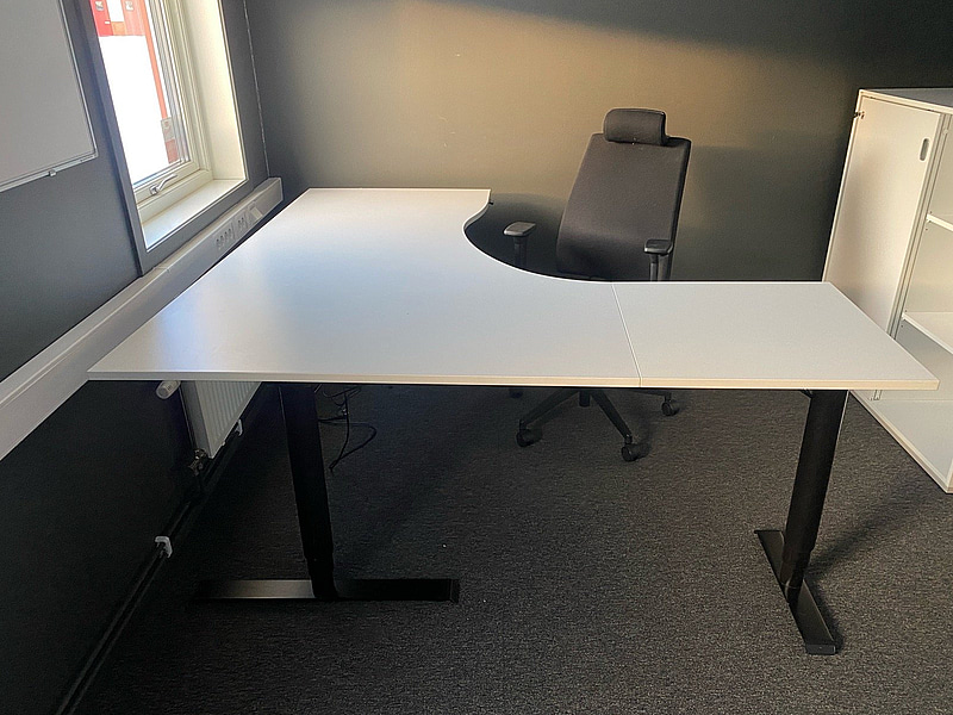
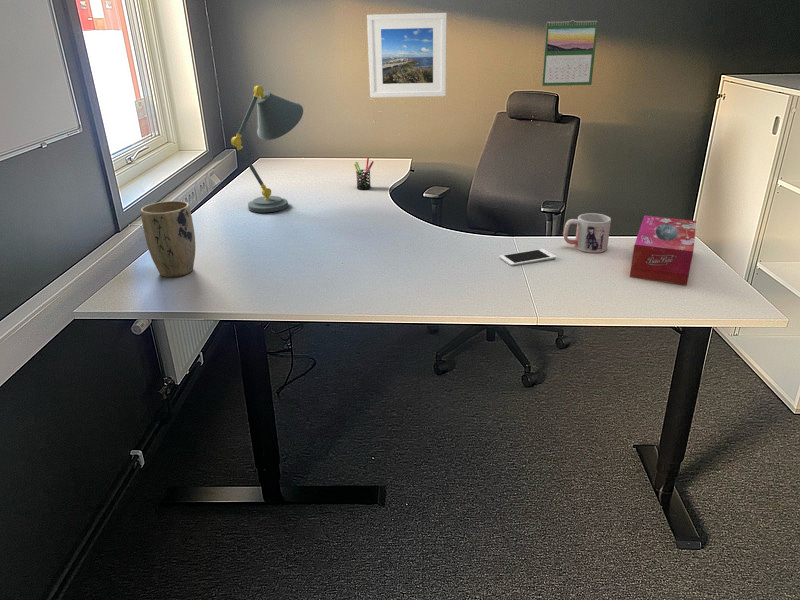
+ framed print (407, 56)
+ tissue box (664, 247)
+ pen holder (362, 173)
+ calendar (569, 53)
+ cell phone (527, 257)
+ desk lamp (267, 139)
+ plant pot (171, 239)
+ mug (586, 232)
